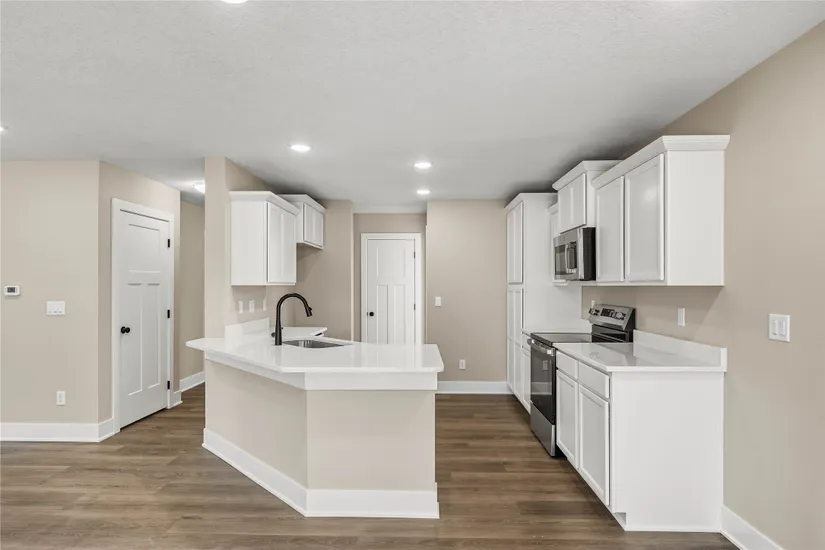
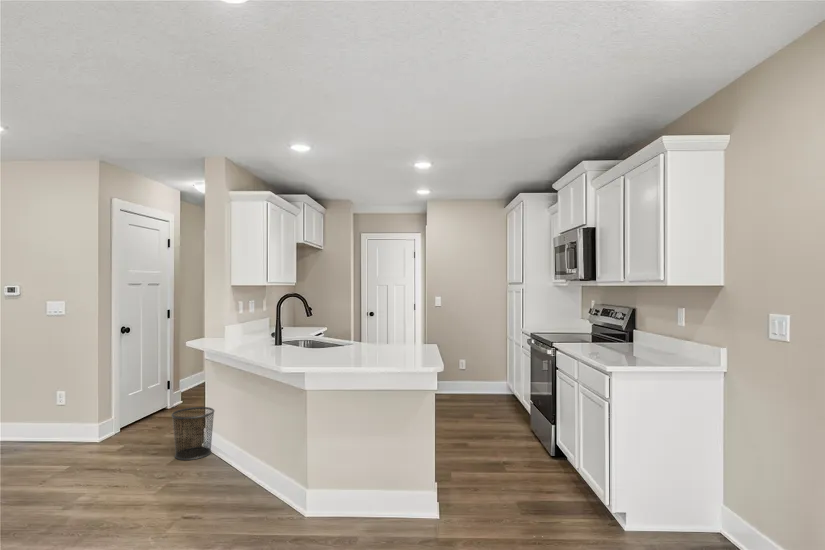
+ waste bin (193, 433)
